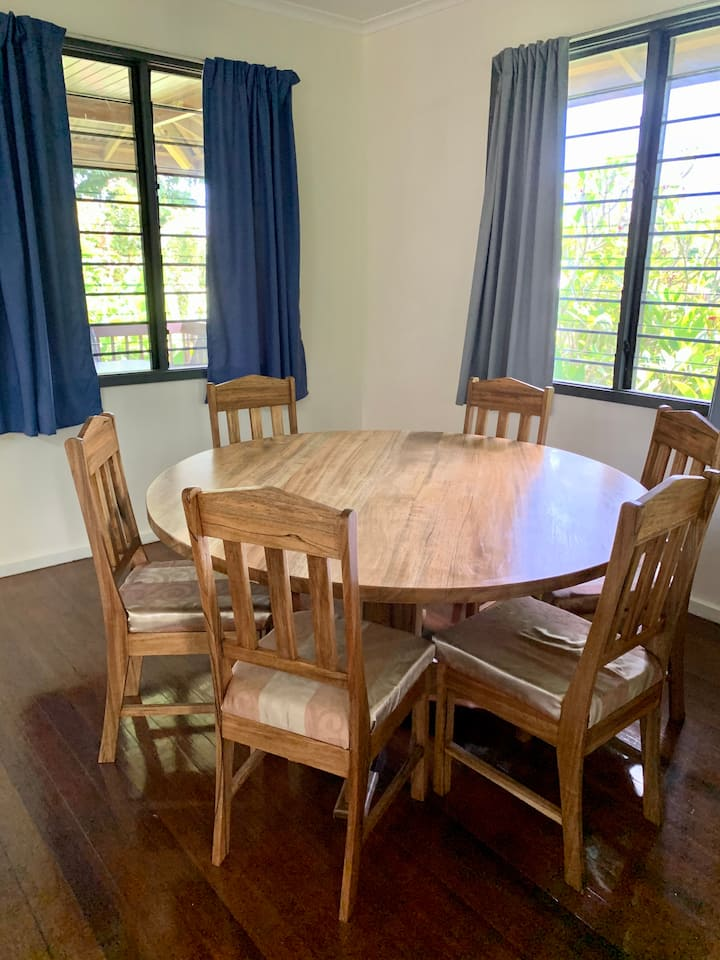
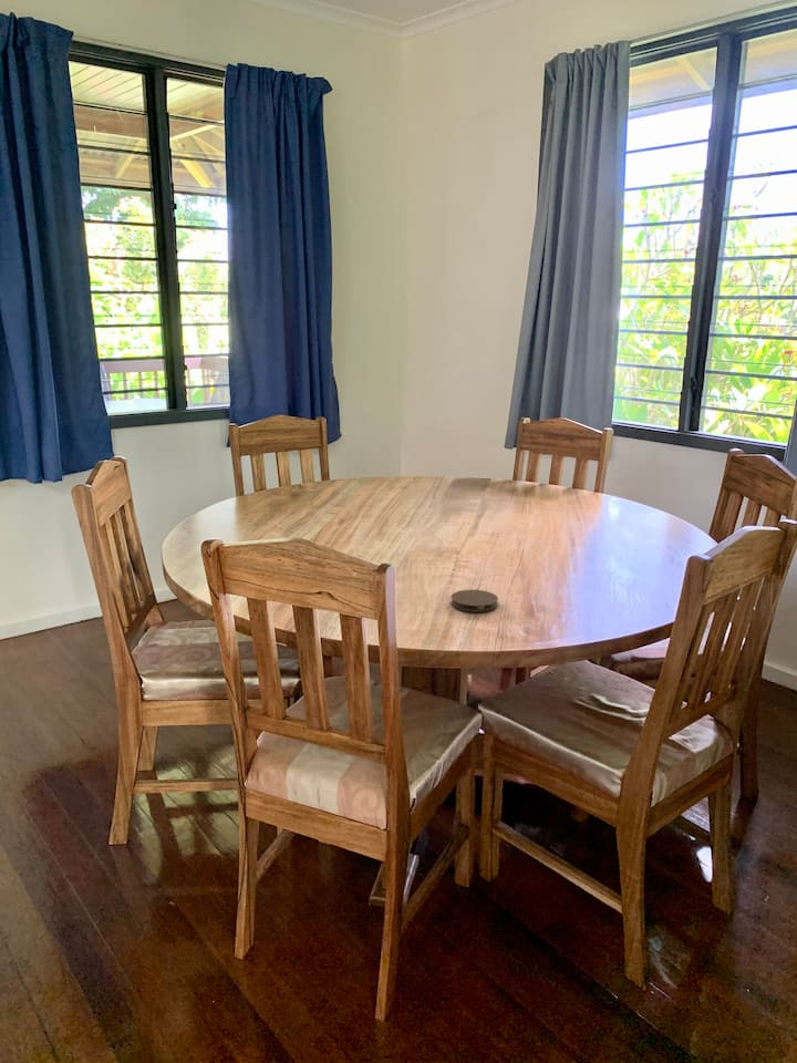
+ coaster (474, 600)
